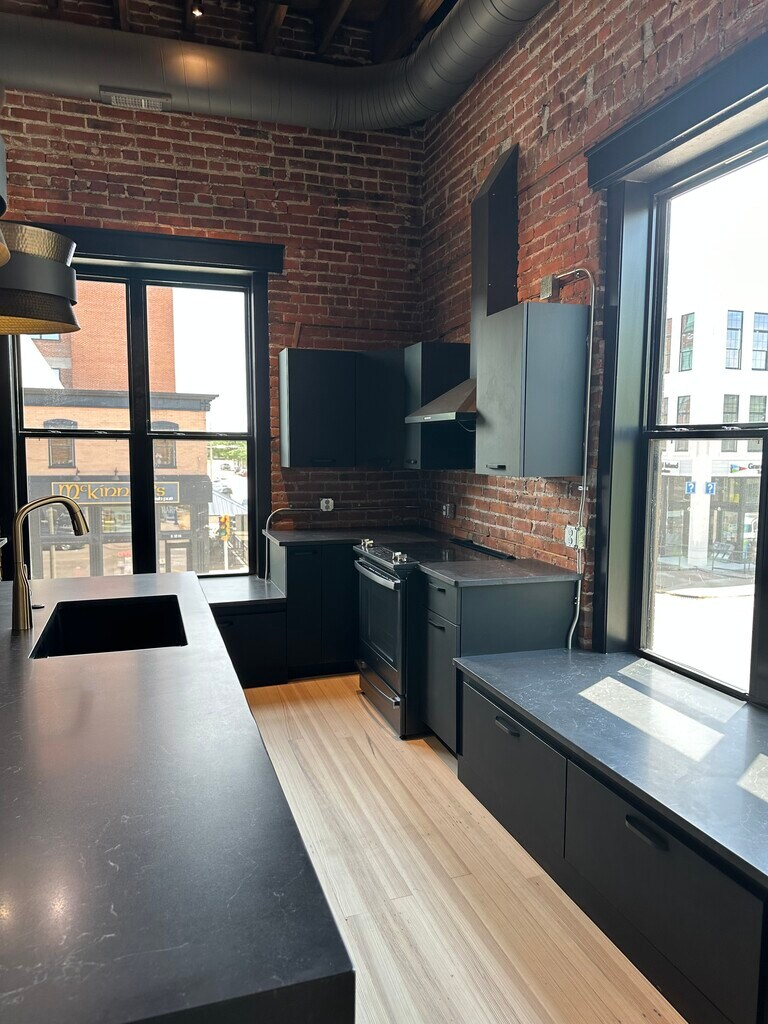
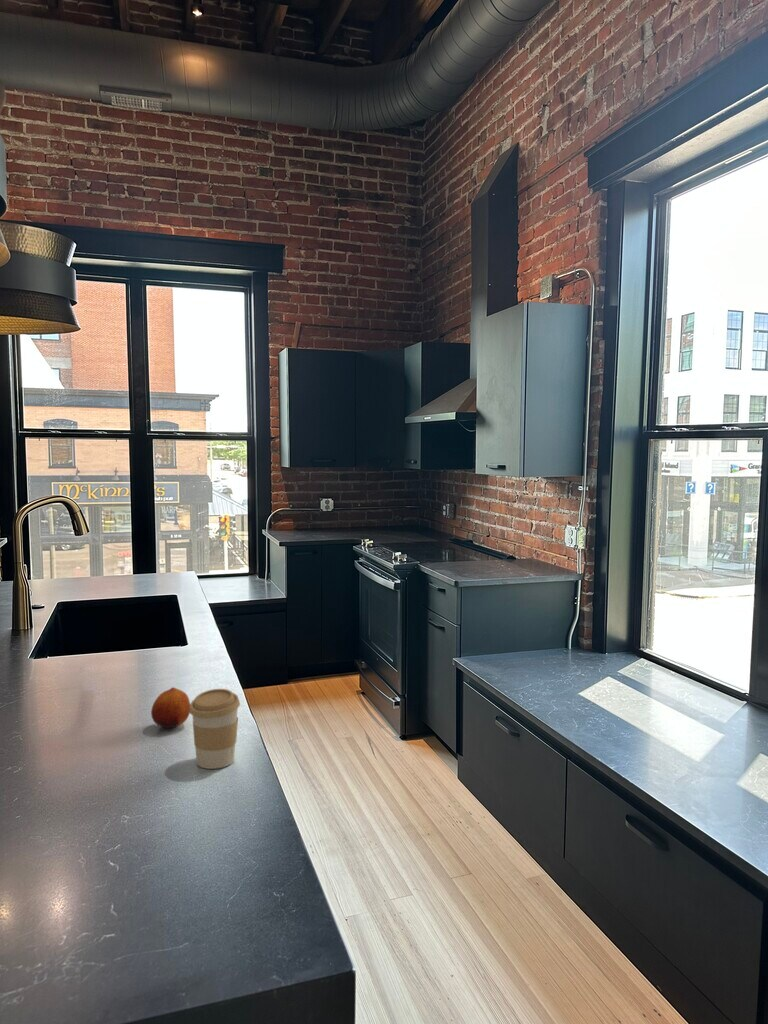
+ fruit (171, 707)
+ coffee cup (215, 727)
